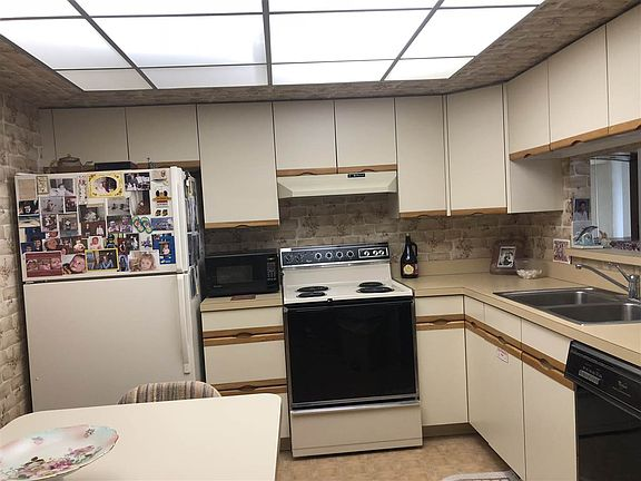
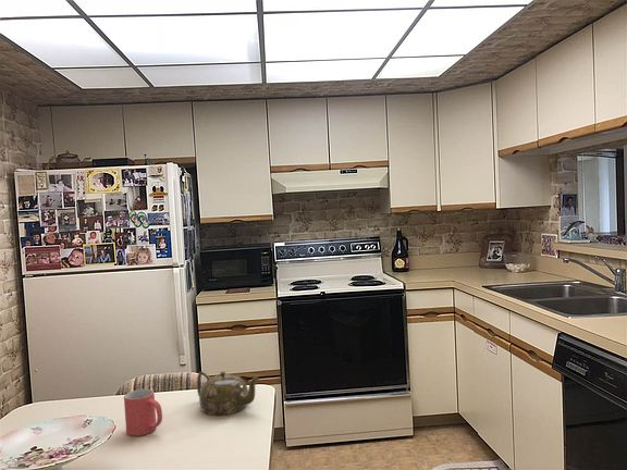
+ mug (145, 412)
+ teapot (226, 389)
